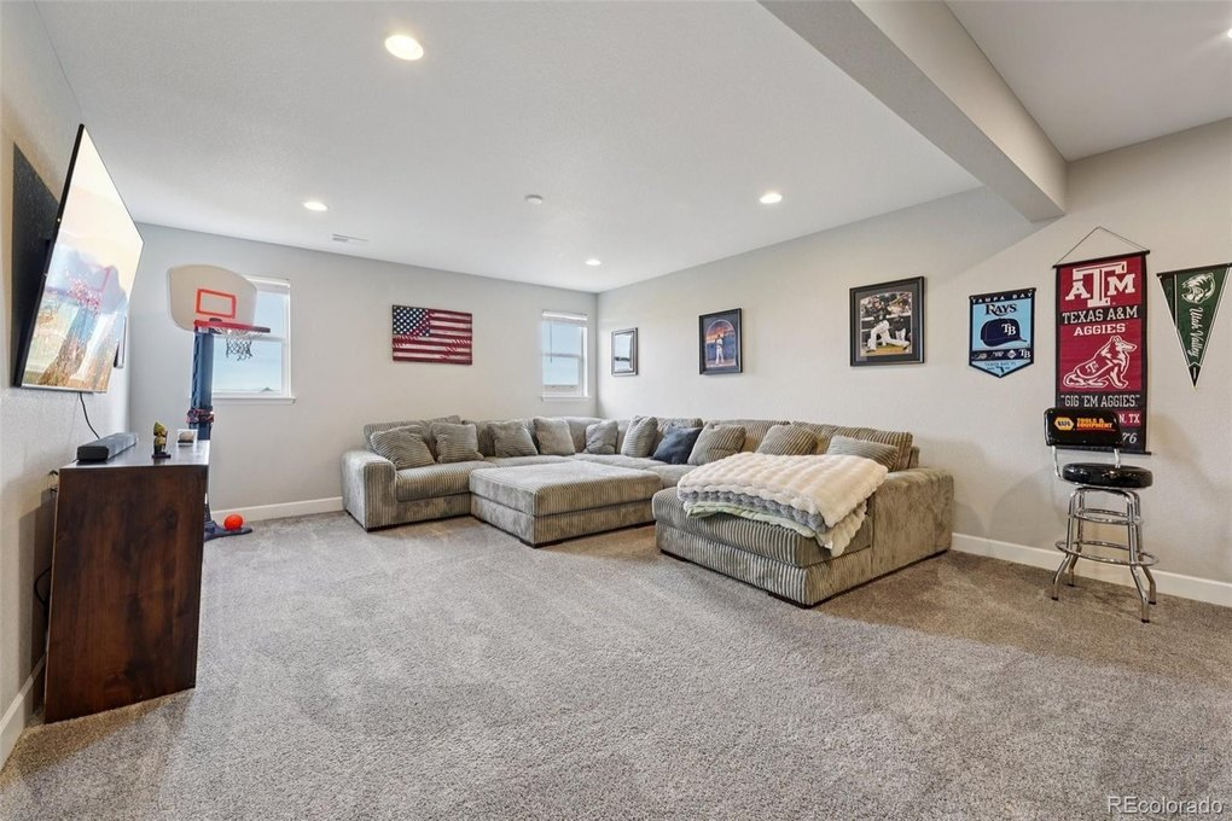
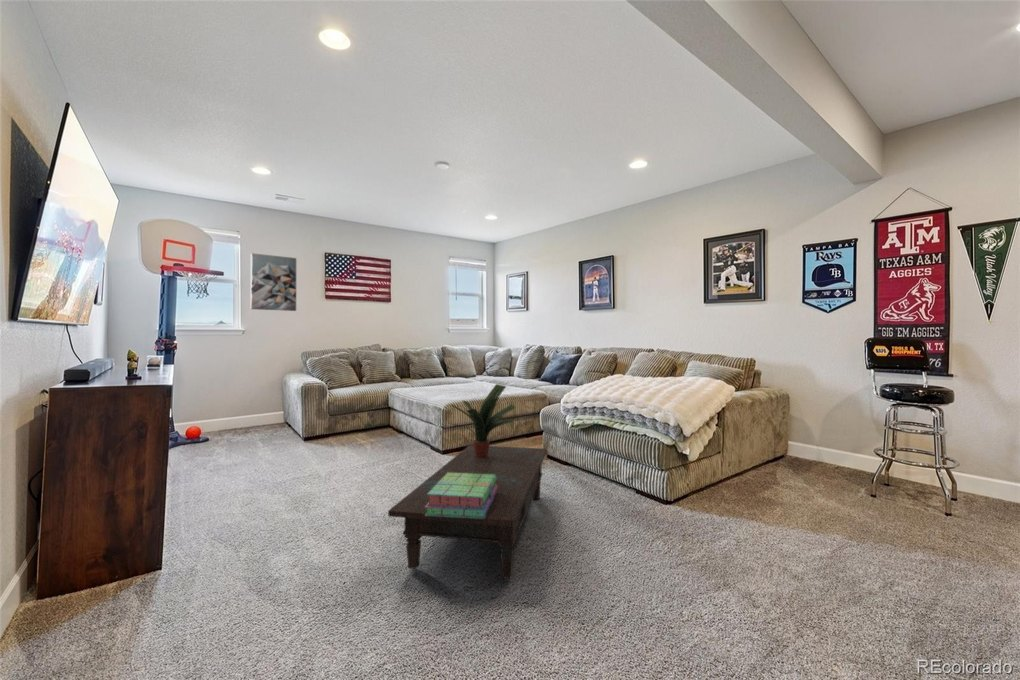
+ wall art (274, 282)
+ stack of books (463, 492)
+ potted plant (485, 421)
+ coffee table (492, 502)
